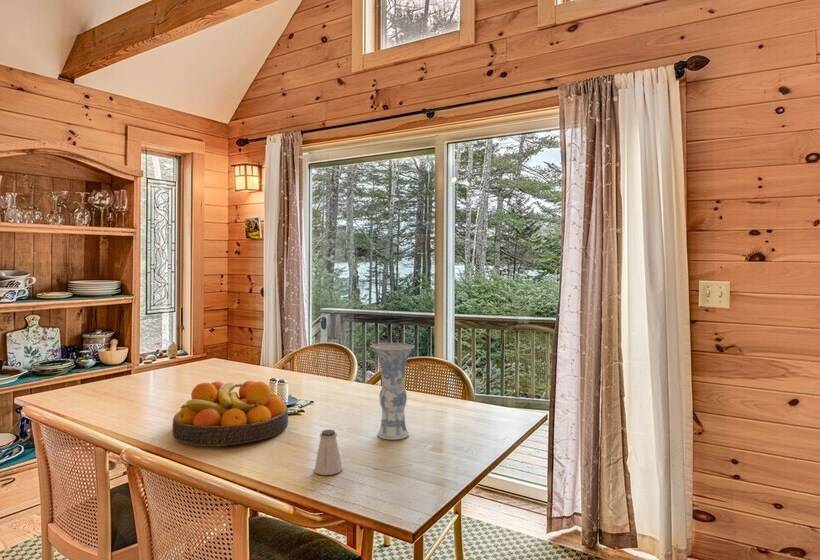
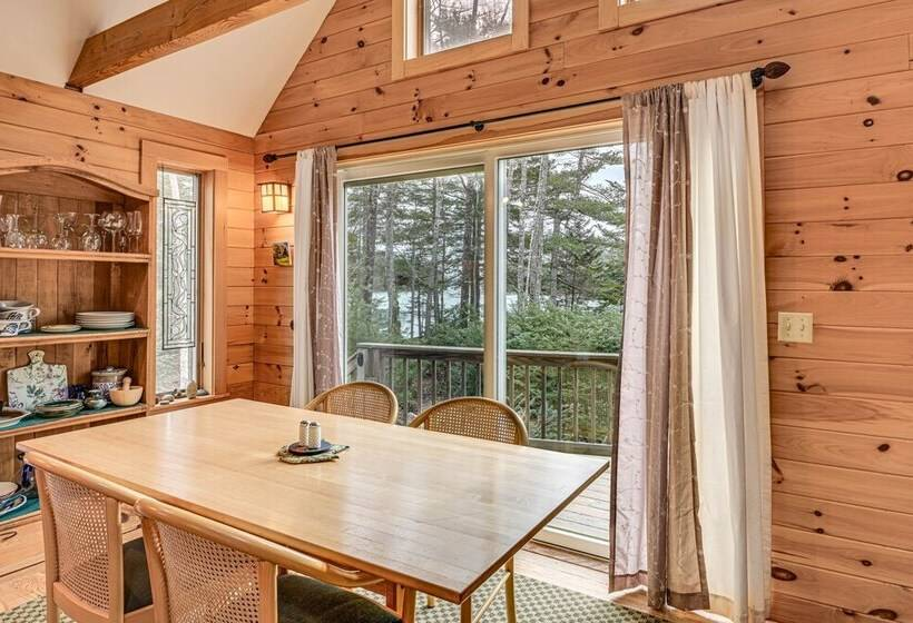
- saltshaker (328, 450)
- fruit bowl (232, 404)
- vase (393, 390)
